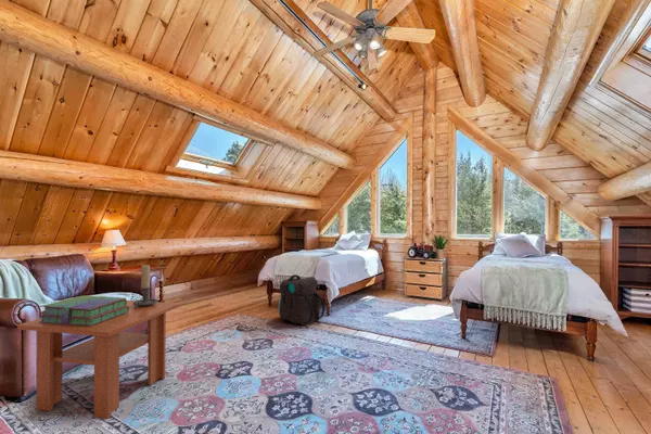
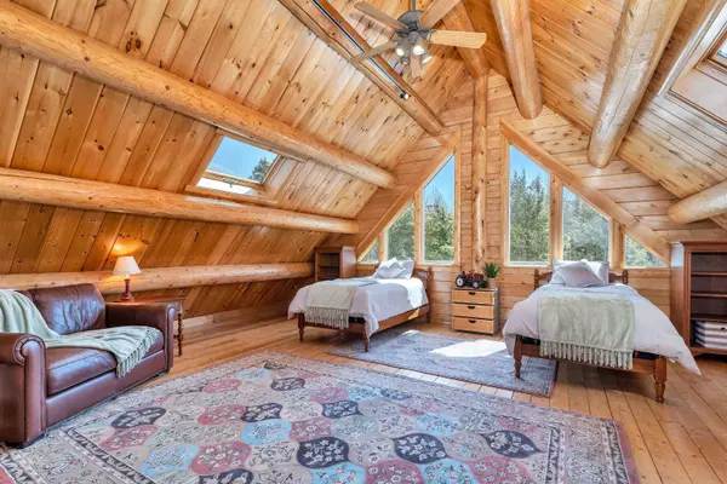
- stack of books (86, 308)
- backpack (299, 297)
- coffee table (106, 352)
- candle holder (143, 284)
